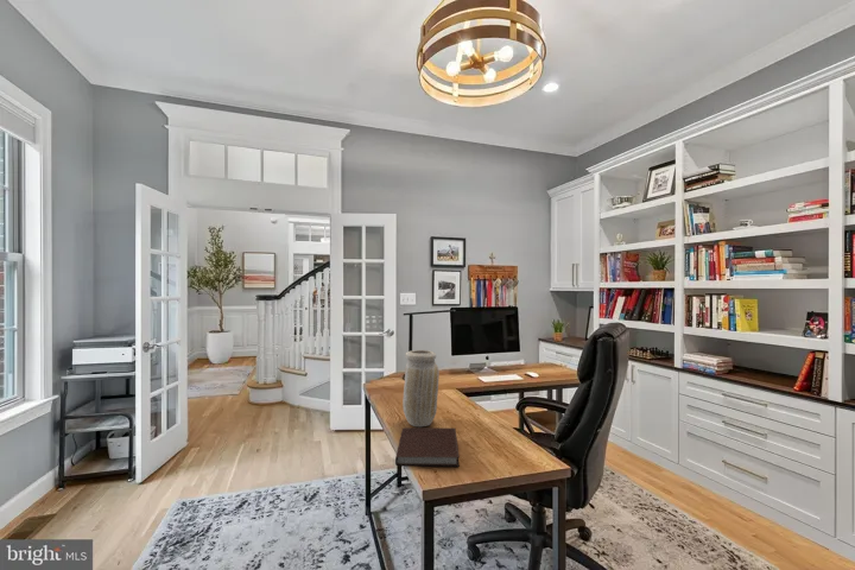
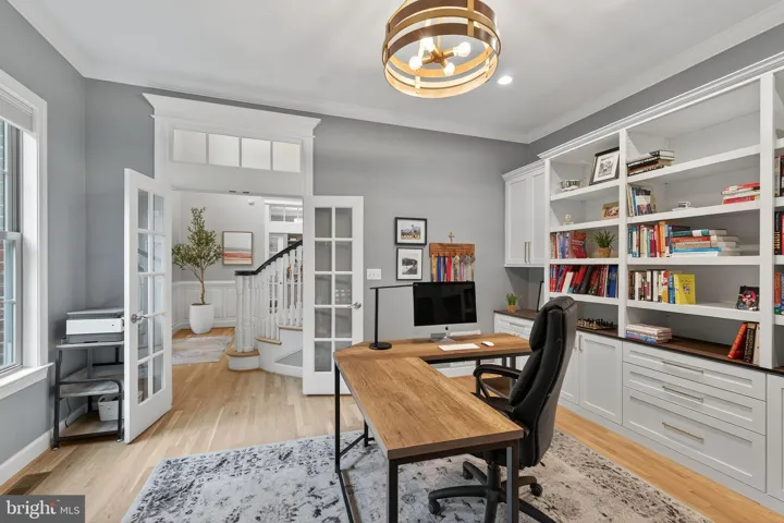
- notebook (428, 445)
- vase (420, 386)
